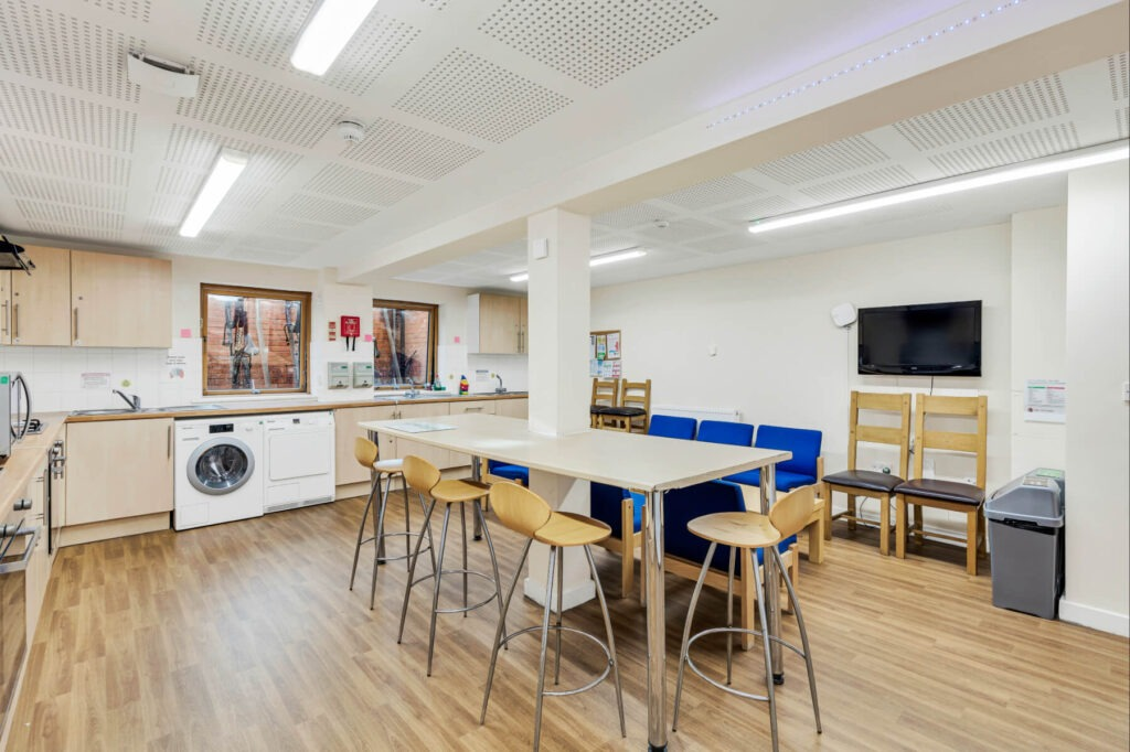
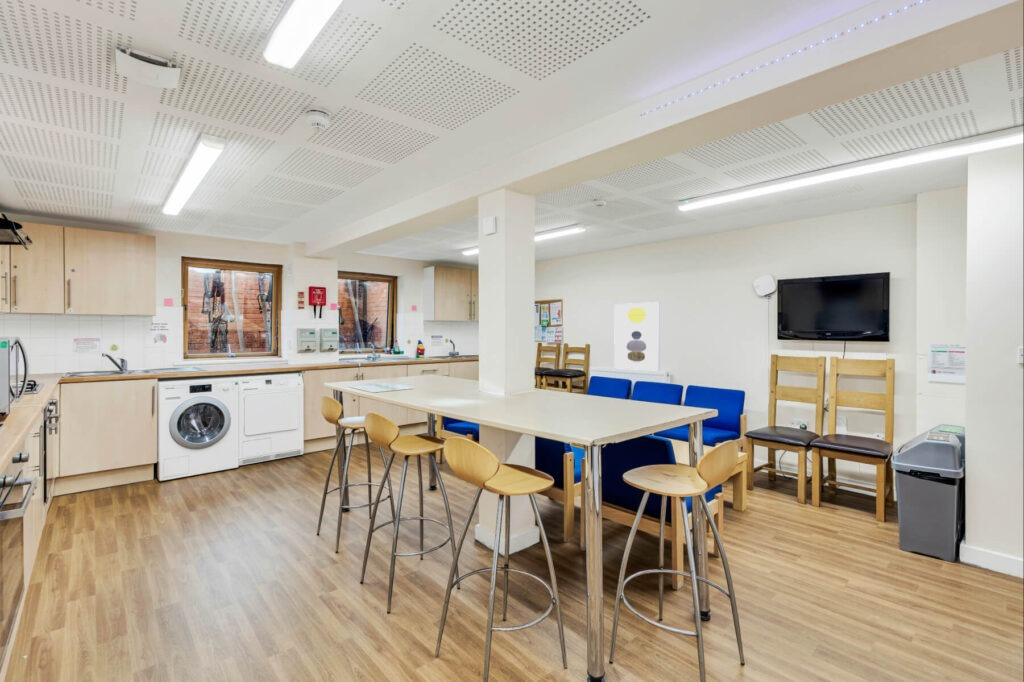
+ wall art (636, 336)
